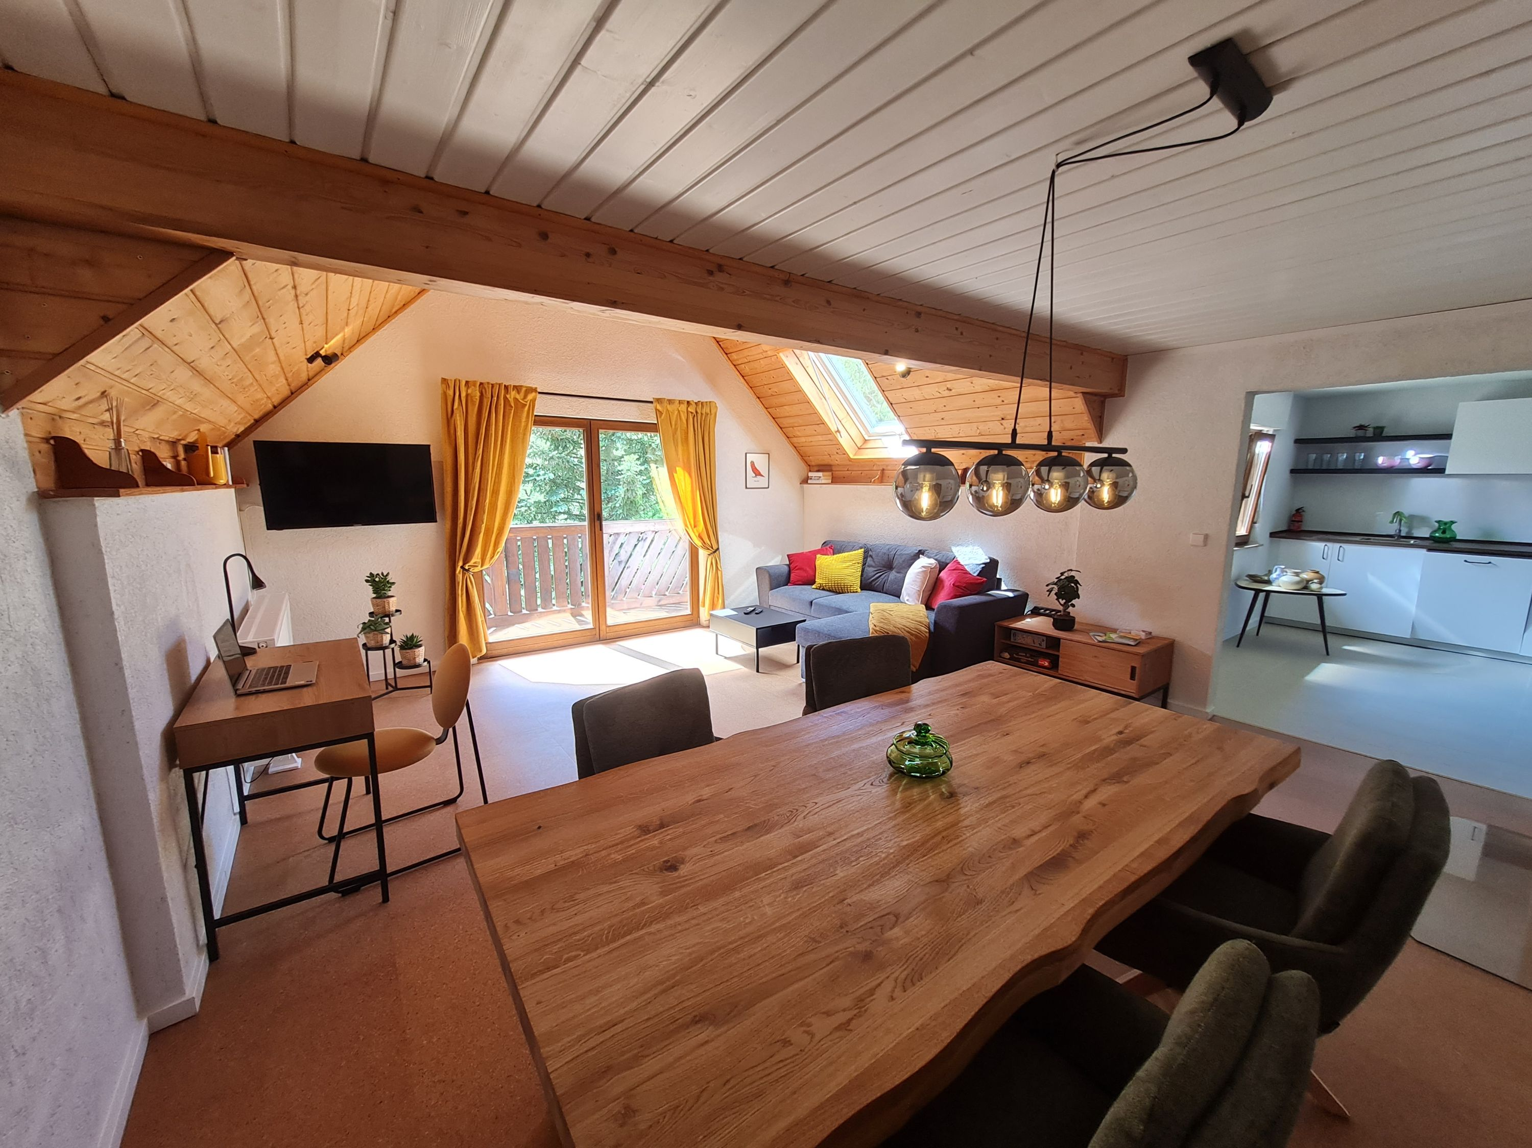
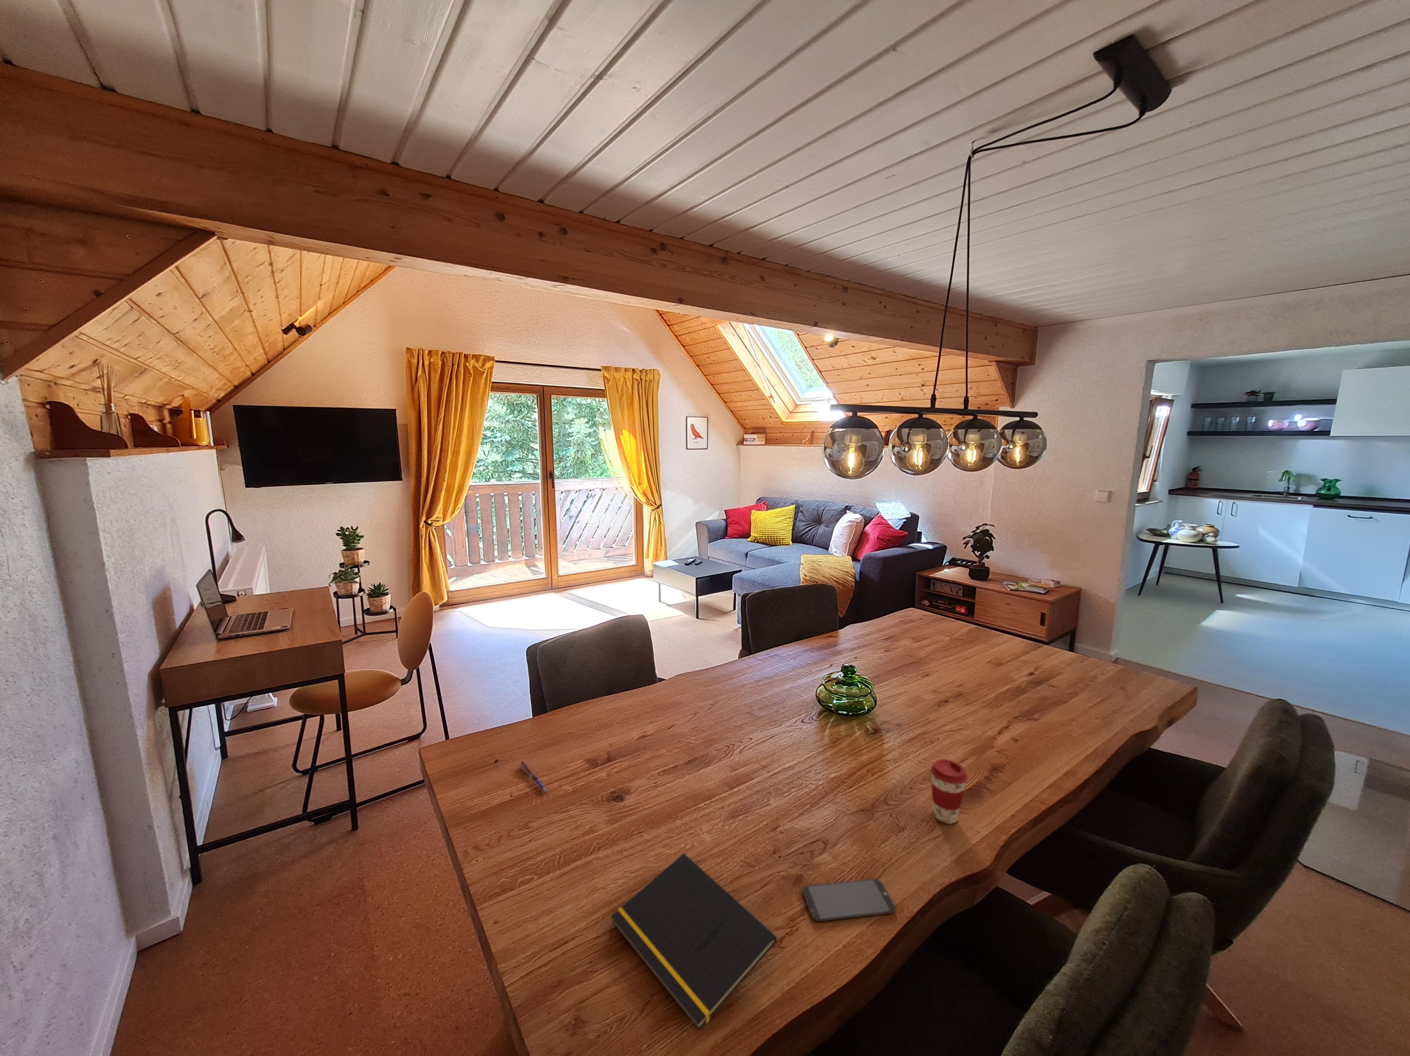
+ pen (533, 775)
+ notepad (691, 928)
+ smartphone (848, 898)
+ coffee cup (947, 792)
